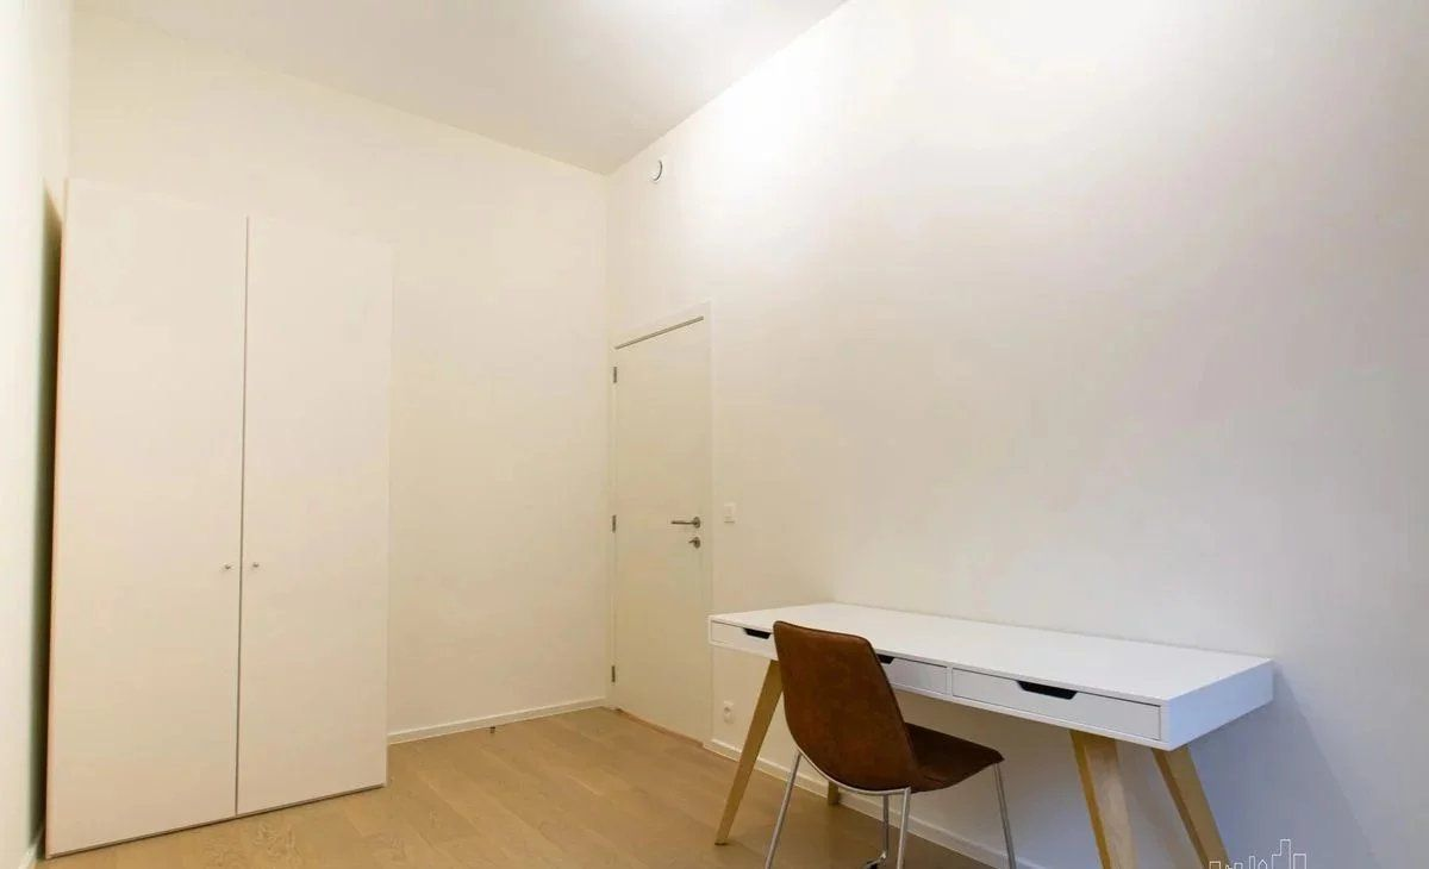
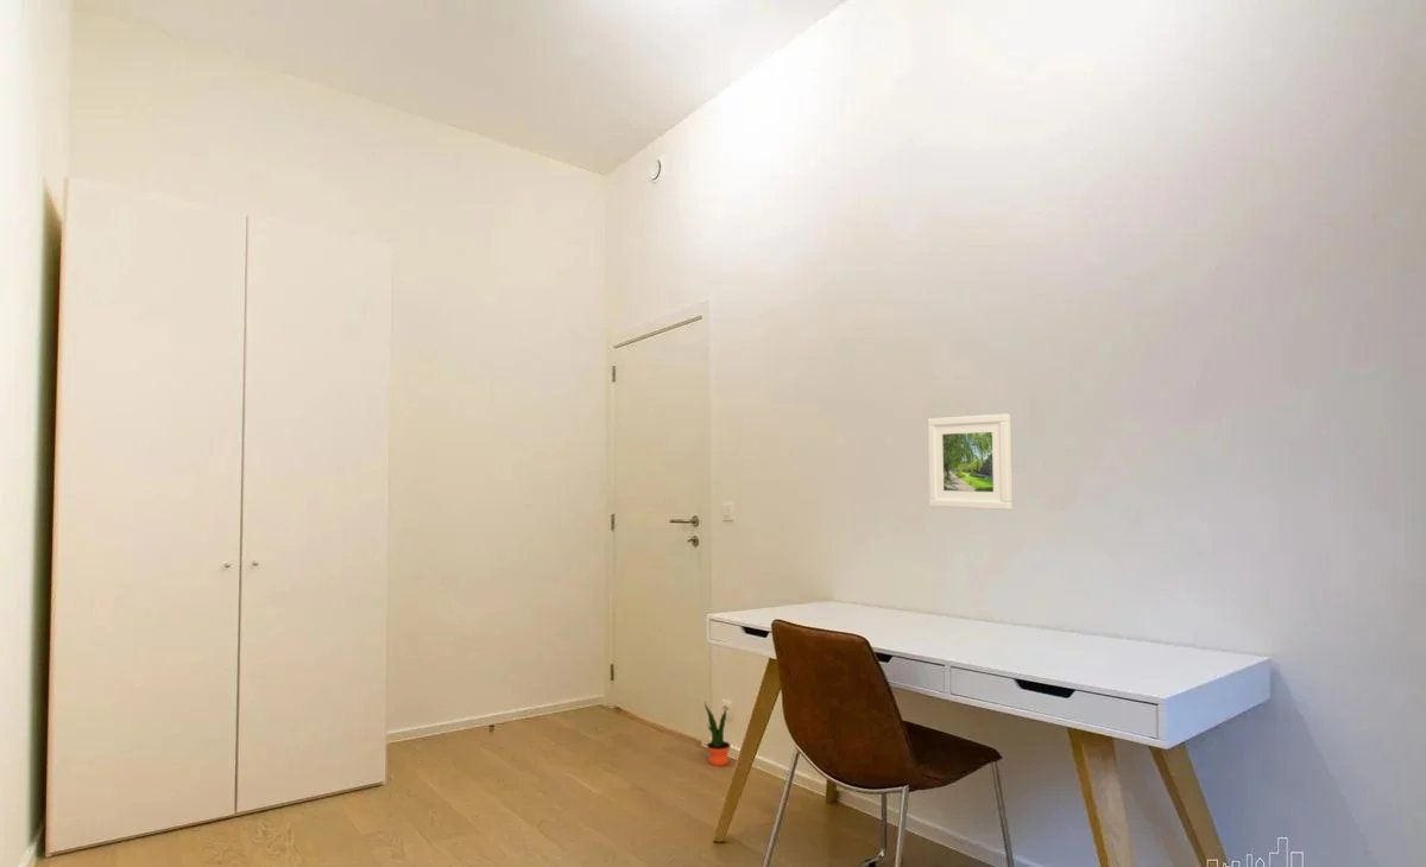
+ potted plant (714, 733)
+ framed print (967, 462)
